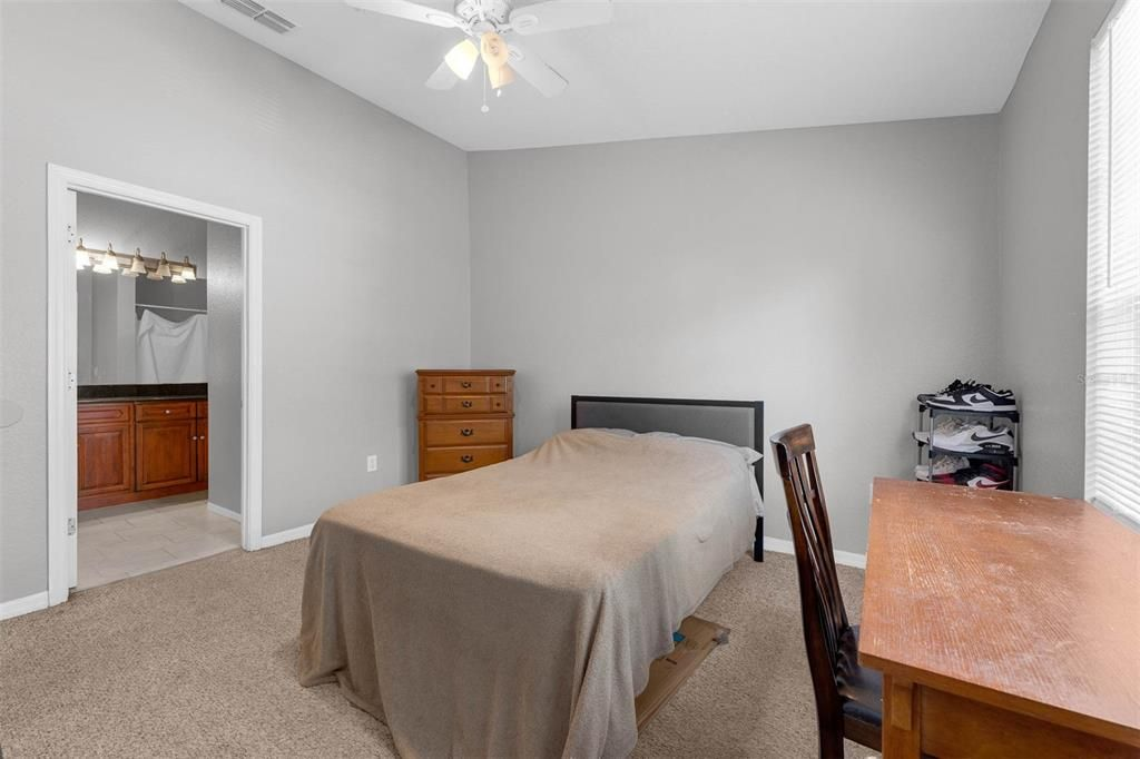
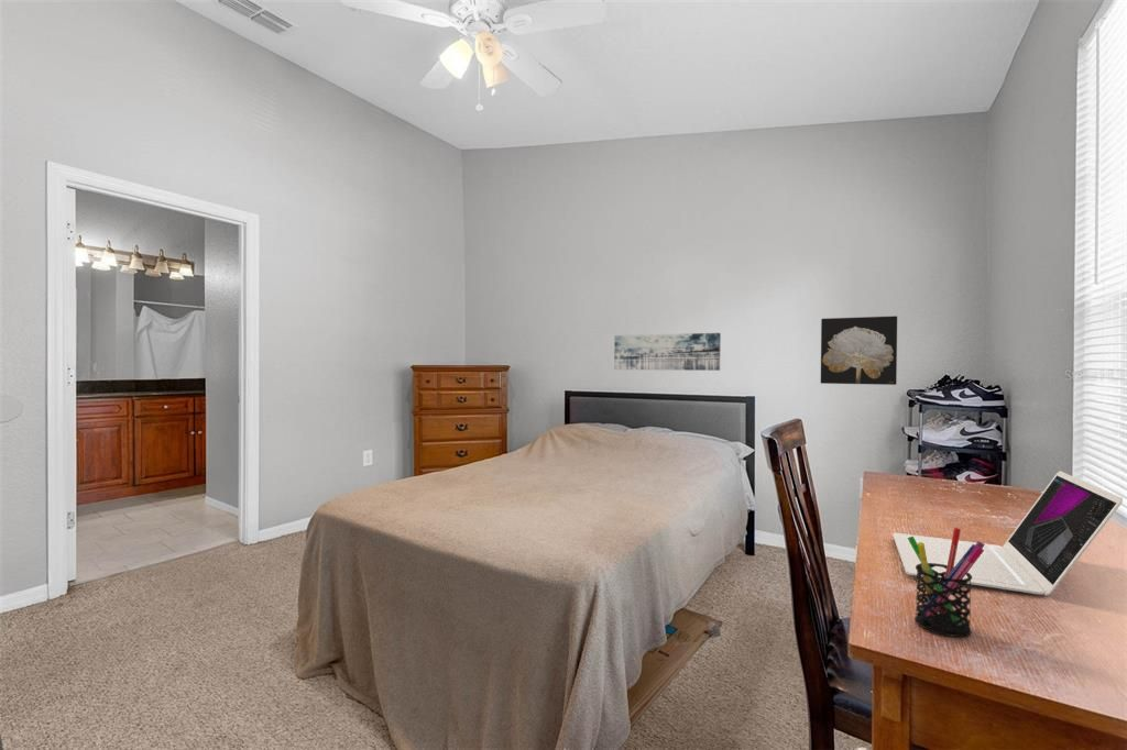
+ laptop (984, 543)
+ pen holder (939, 575)
+ wall art (857, 351)
+ wall art (665, 352)
